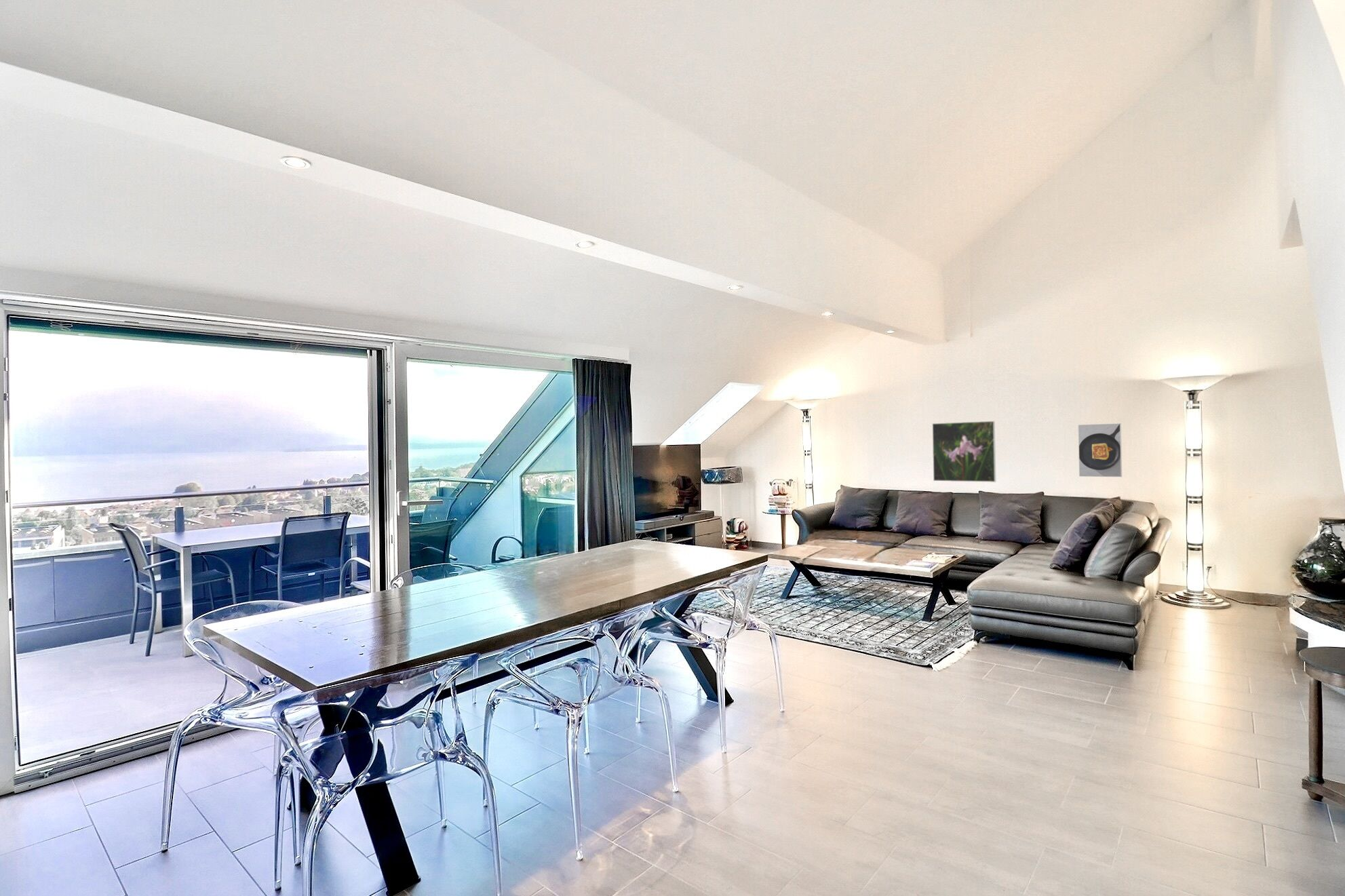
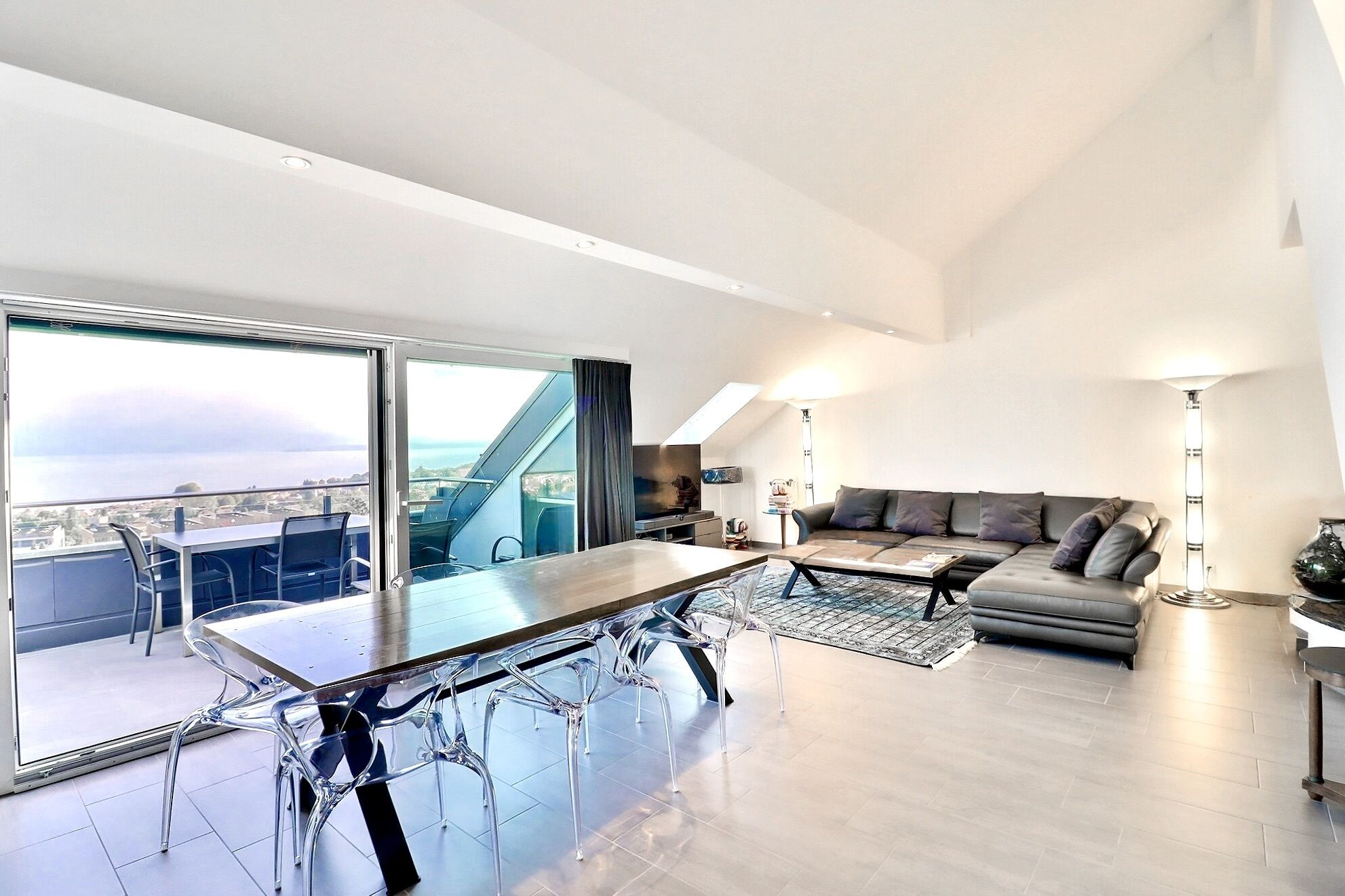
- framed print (1099, 450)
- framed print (963, 452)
